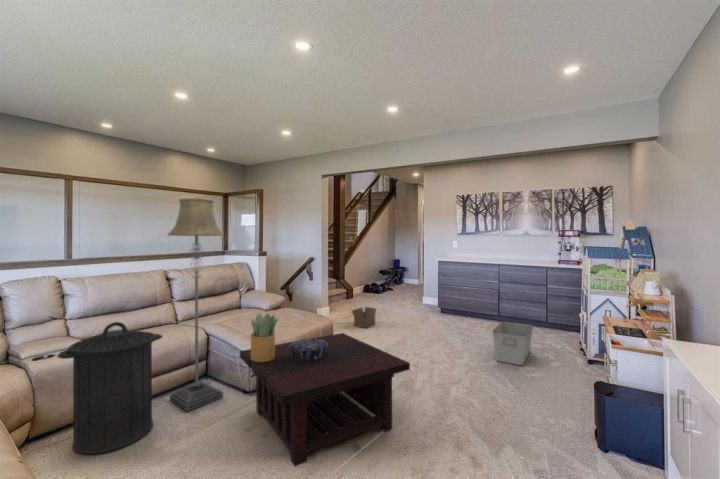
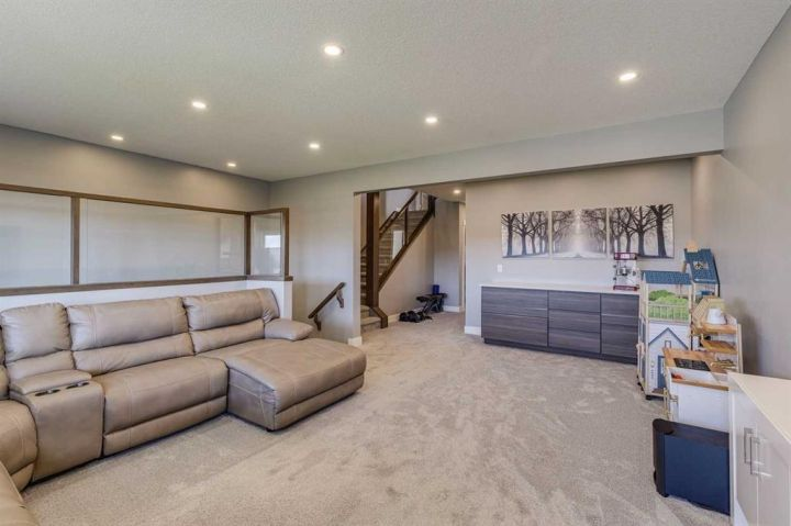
- coffee table (320, 388)
- cardboard box (363, 317)
- storage bin (513, 341)
- floor lamp (196, 299)
- trash can (114, 378)
- potted plant (262, 335)
- decorative bowl (308, 349)
